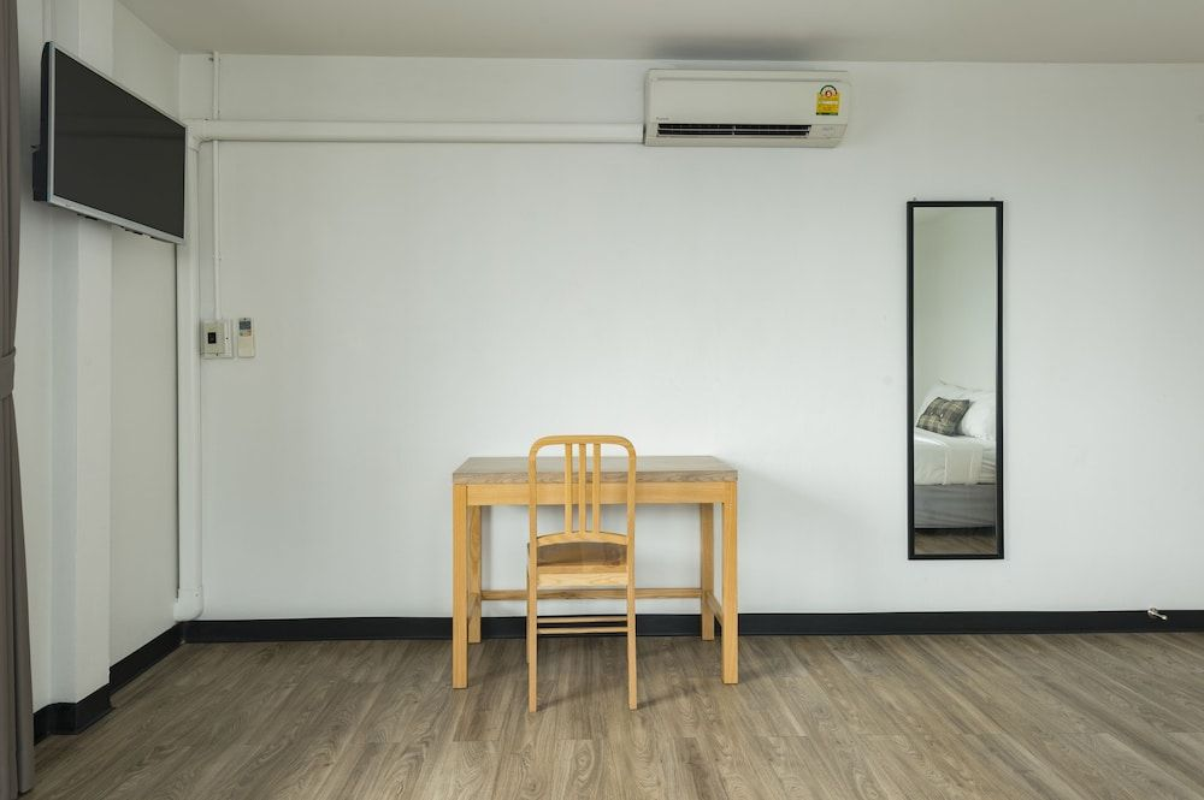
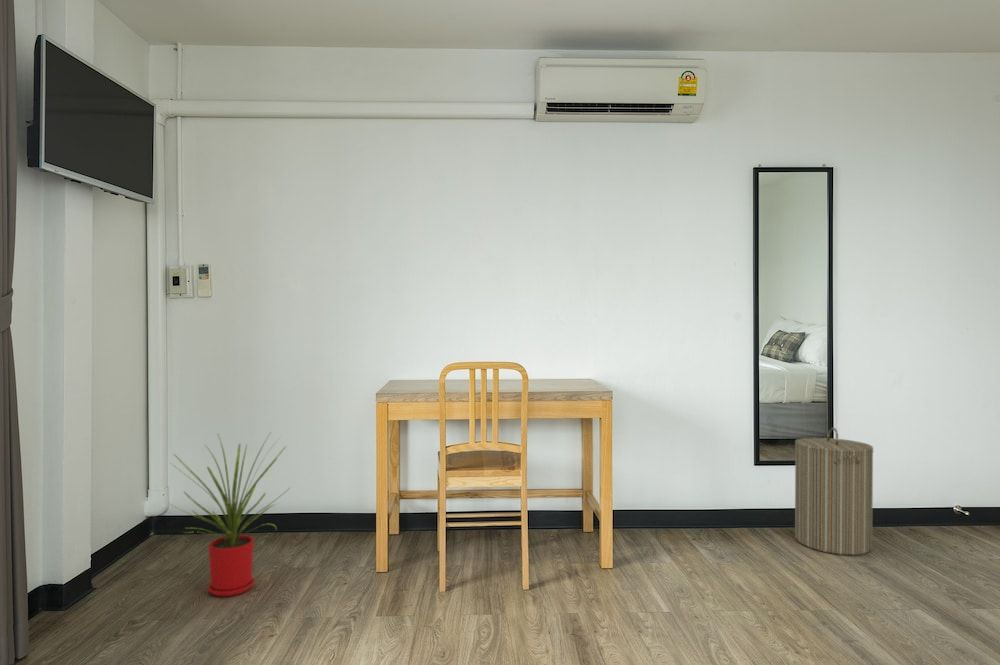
+ laundry hamper (832, 485)
+ house plant (229, 512)
